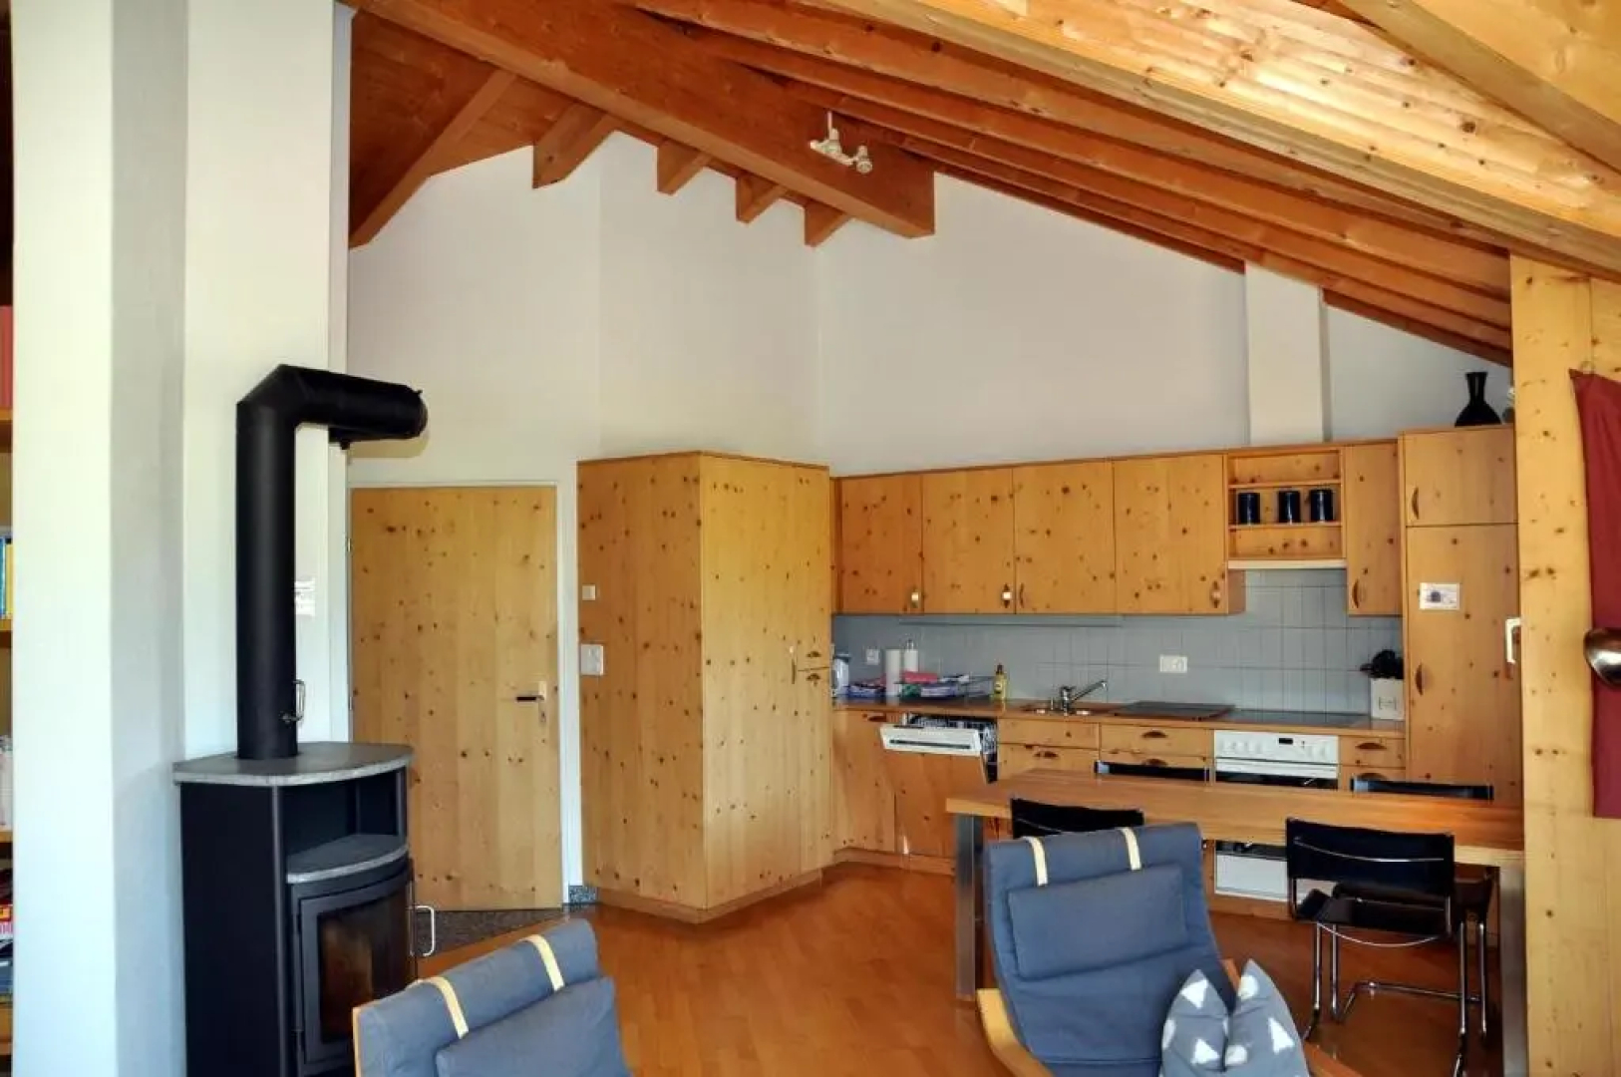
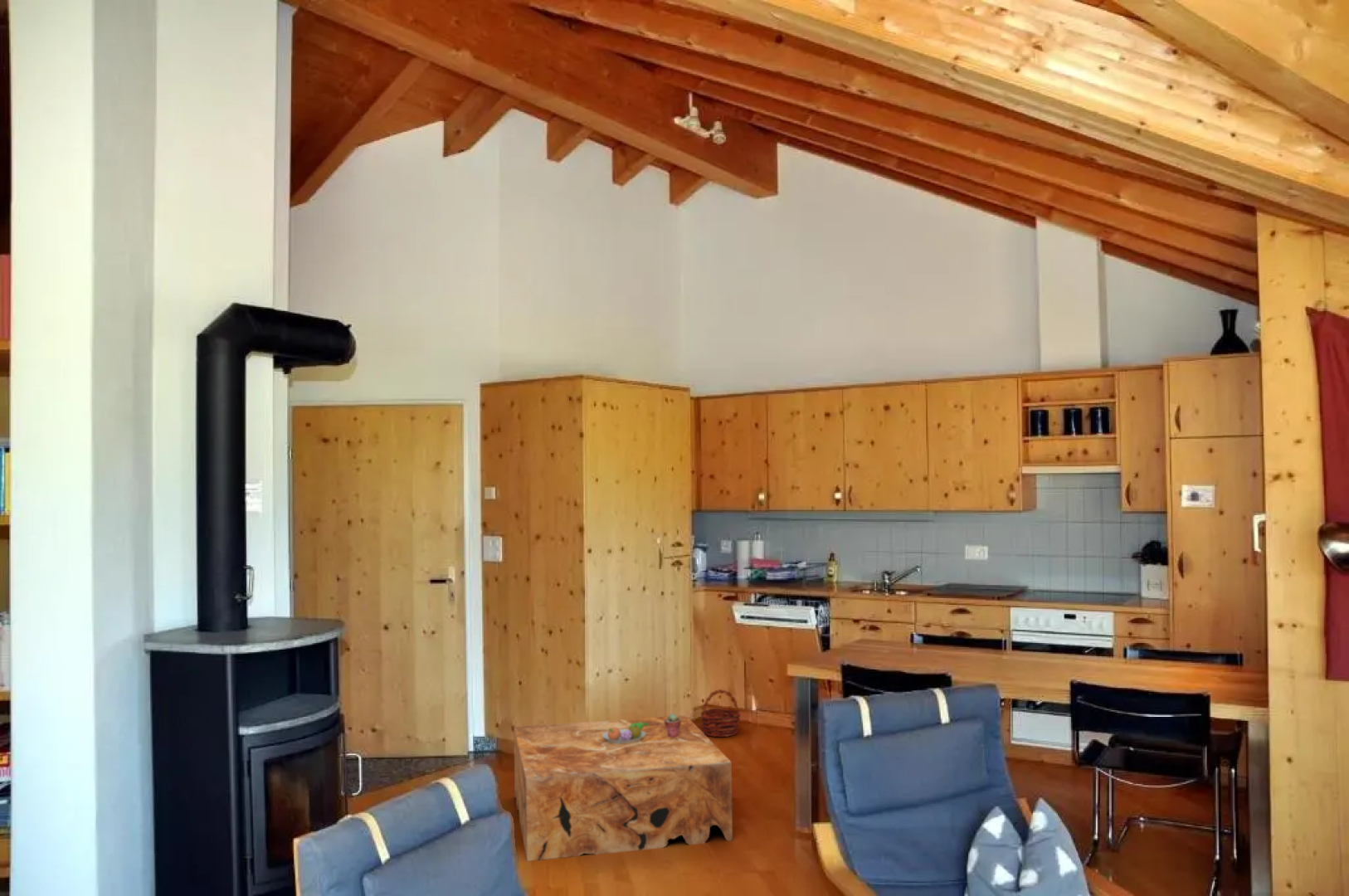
+ coffee table (615, 780)
+ basket (720, 711)
+ fruit bowl (625, 730)
+ potted succulent (672, 723)
